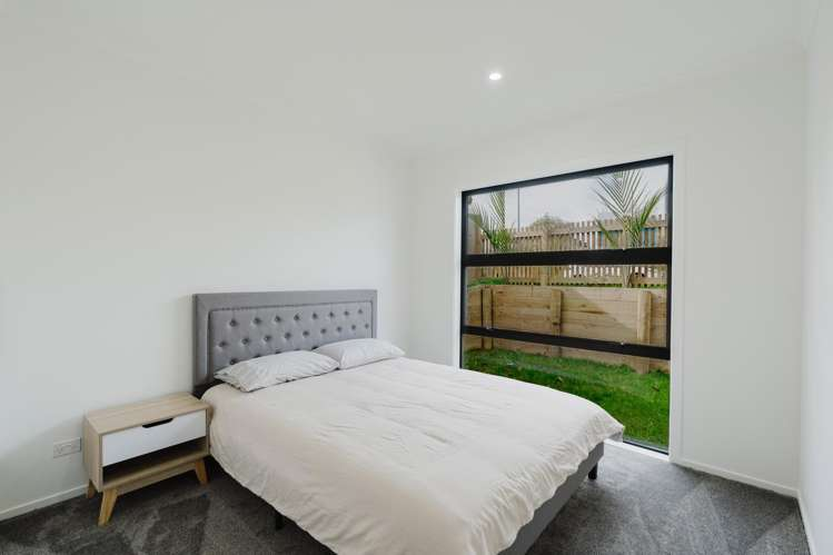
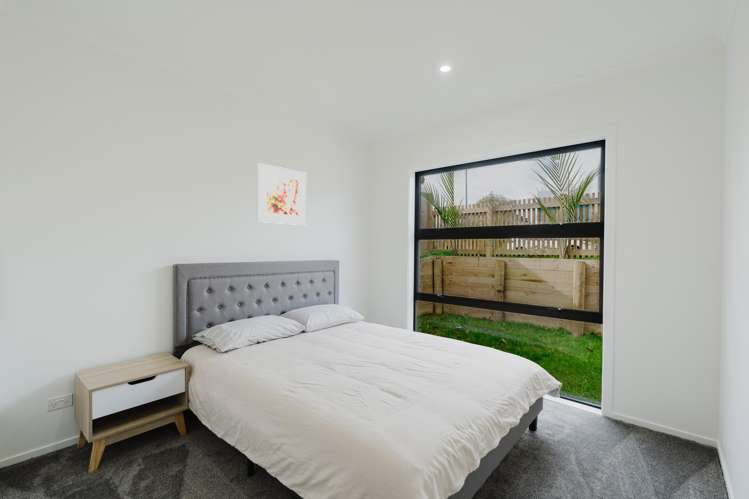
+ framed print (282, 195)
